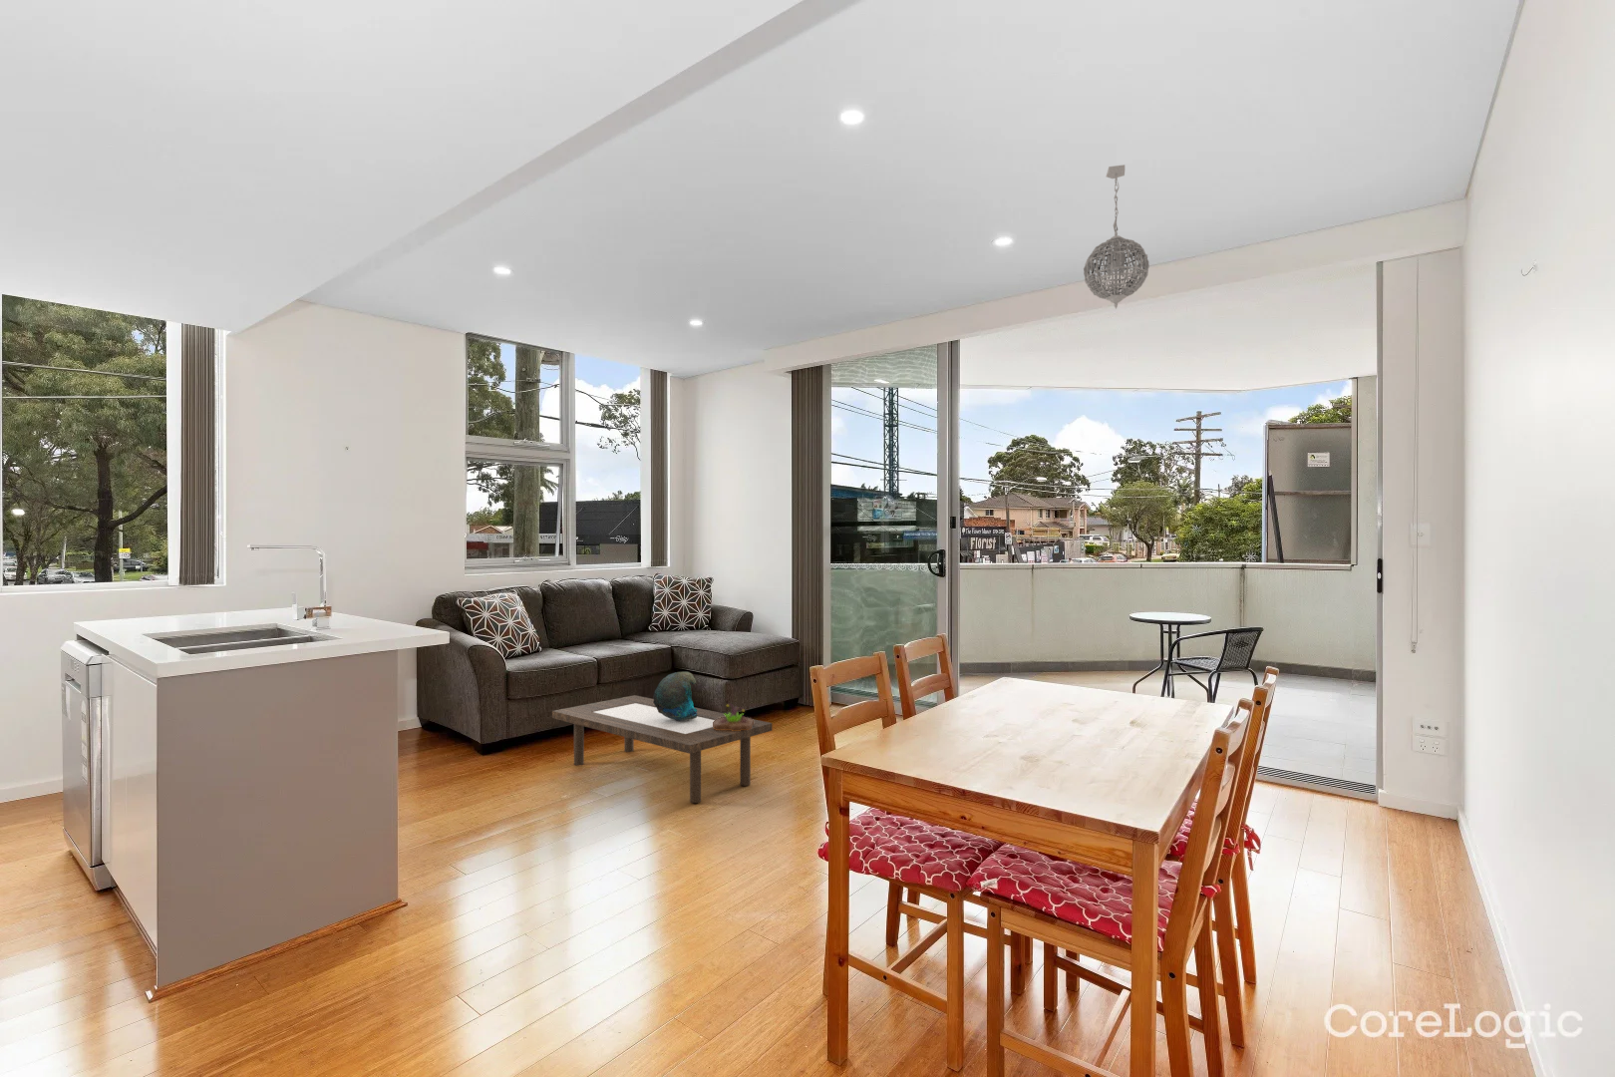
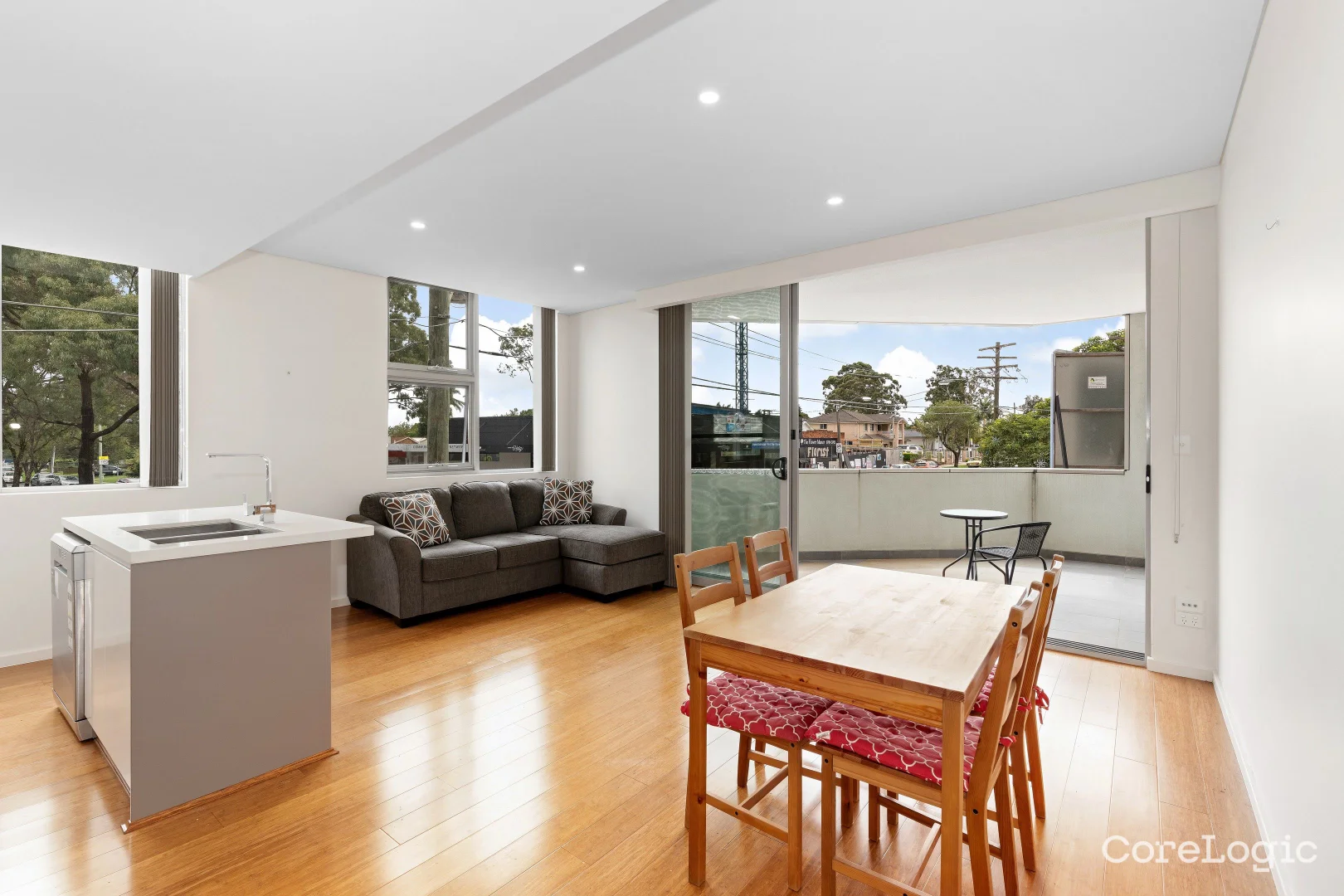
- pendant light (1115, 238)
- coffee table (658, 745)
- succulent planter (733, 714)
- decorative bowl (677, 694)
